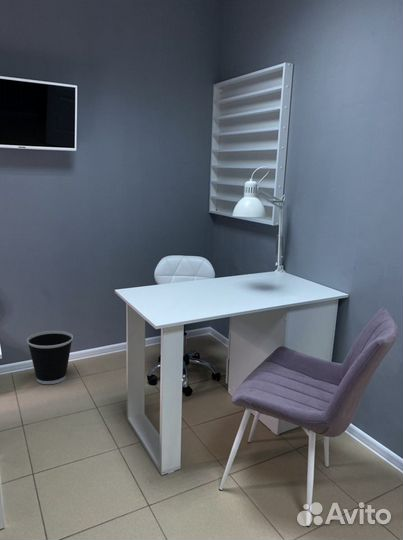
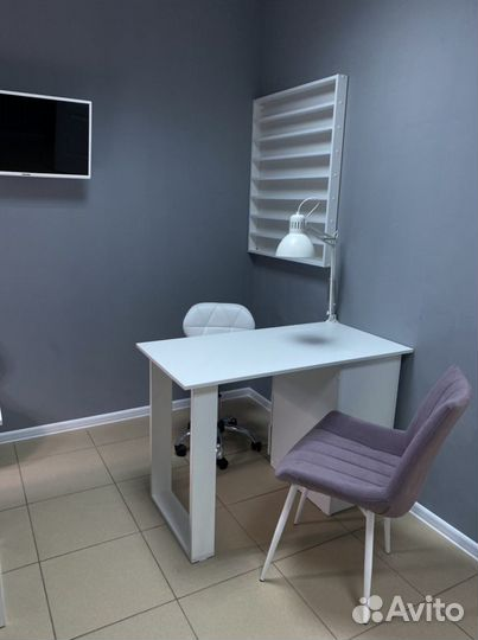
- wastebasket (50, 358)
